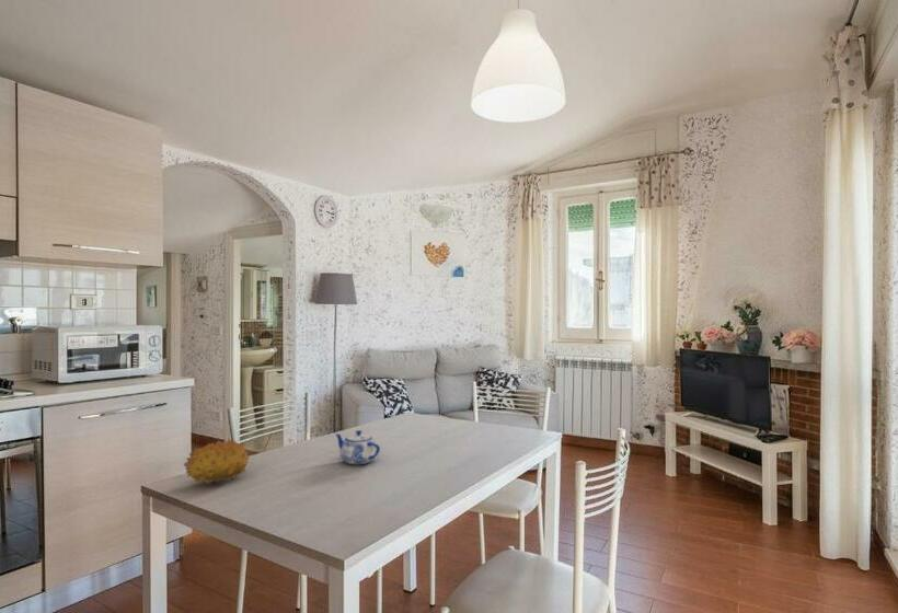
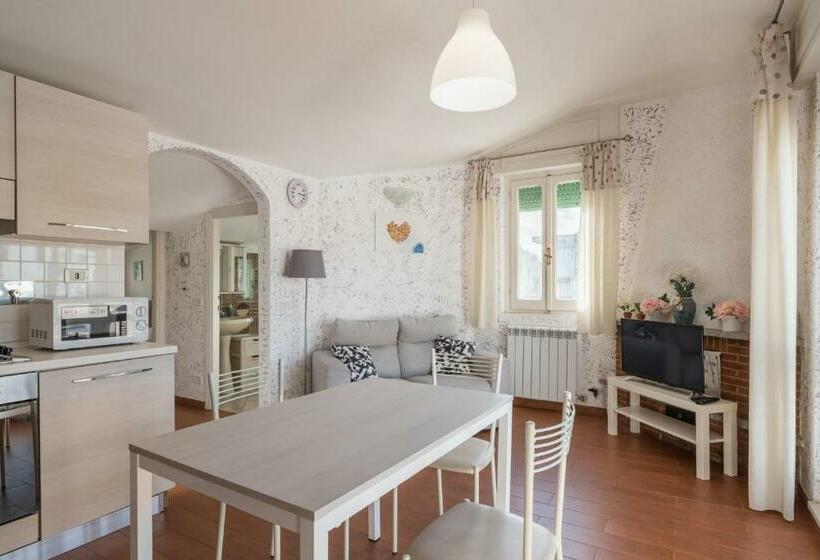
- teapot (356, 444)
- fruit (217, 461)
